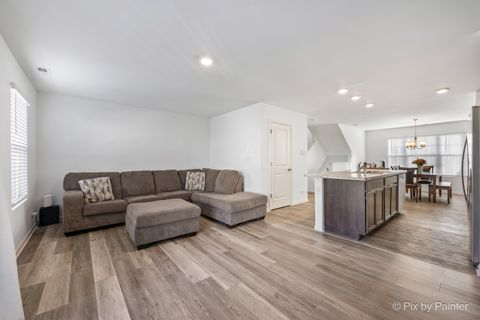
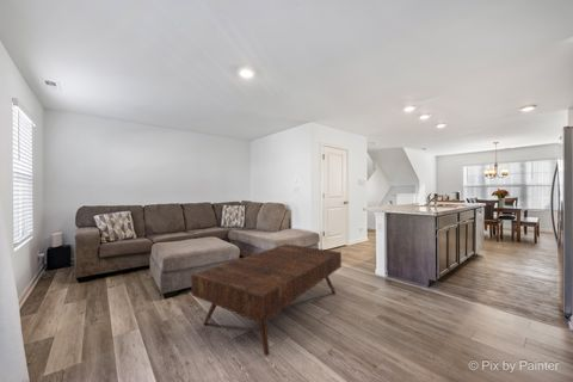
+ coffee table (276, 283)
